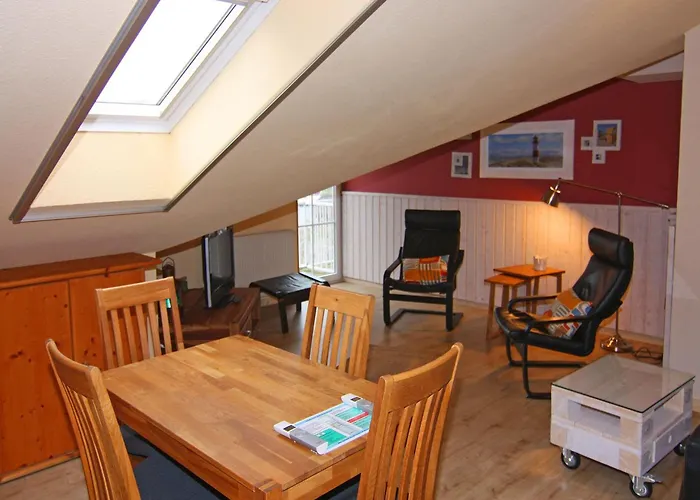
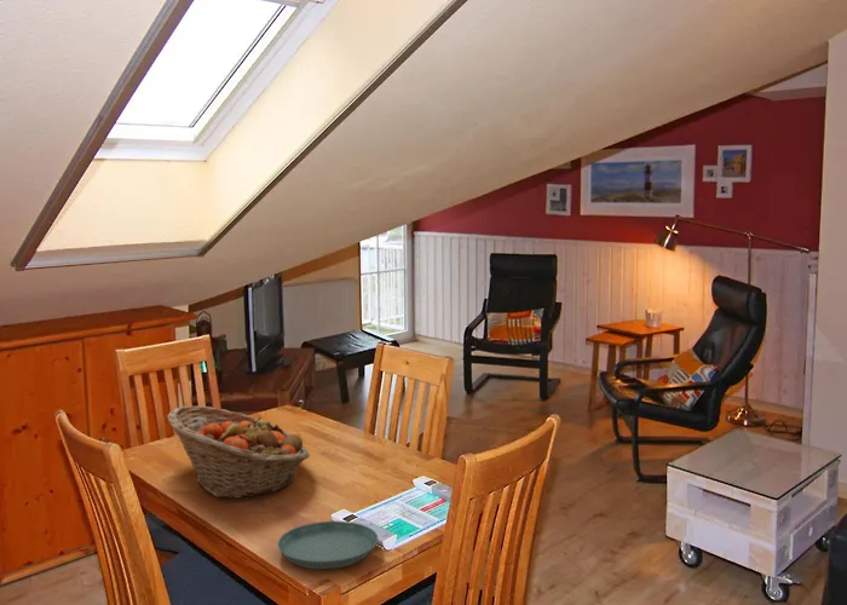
+ saucer (328, 546)
+ fruit basket (238, 444)
